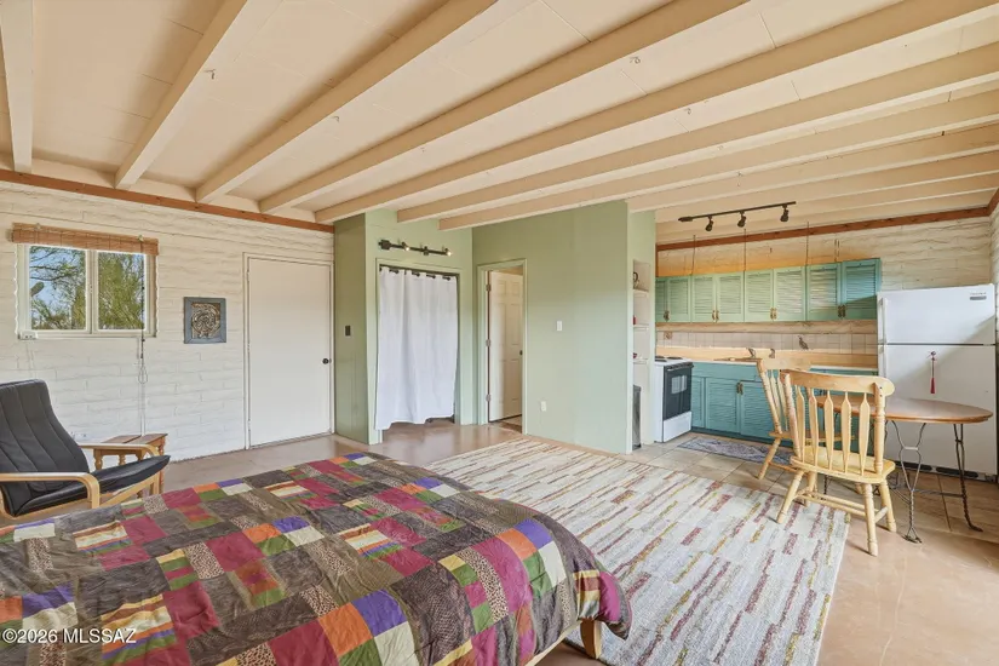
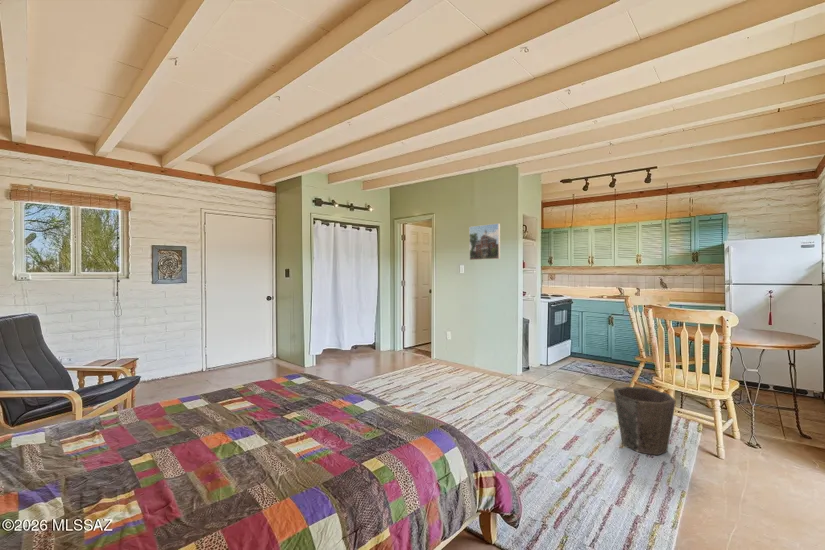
+ waste bin (643, 420)
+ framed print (484, 242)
